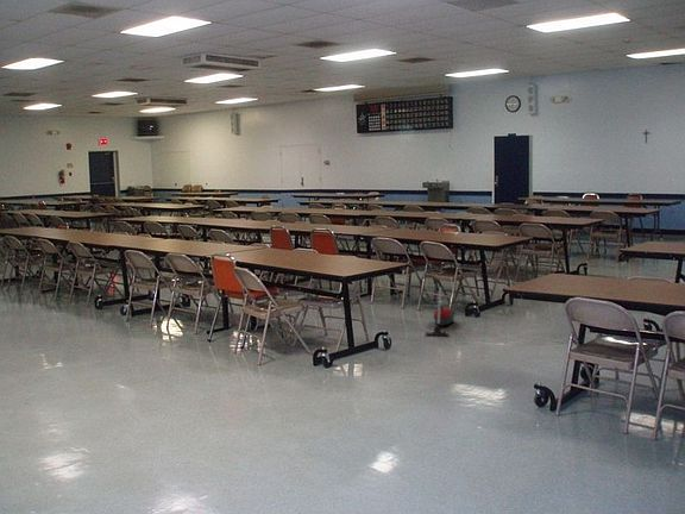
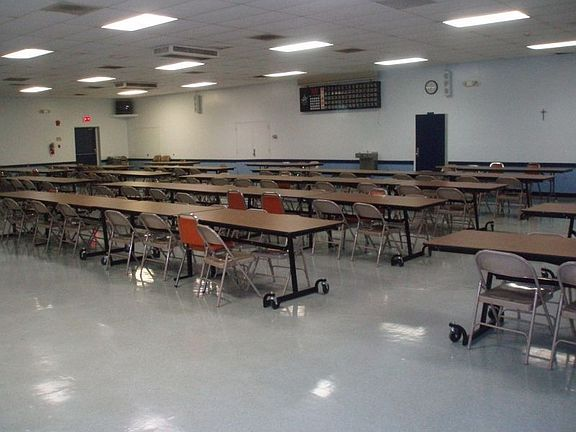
- vacuum cleaner (435, 302)
